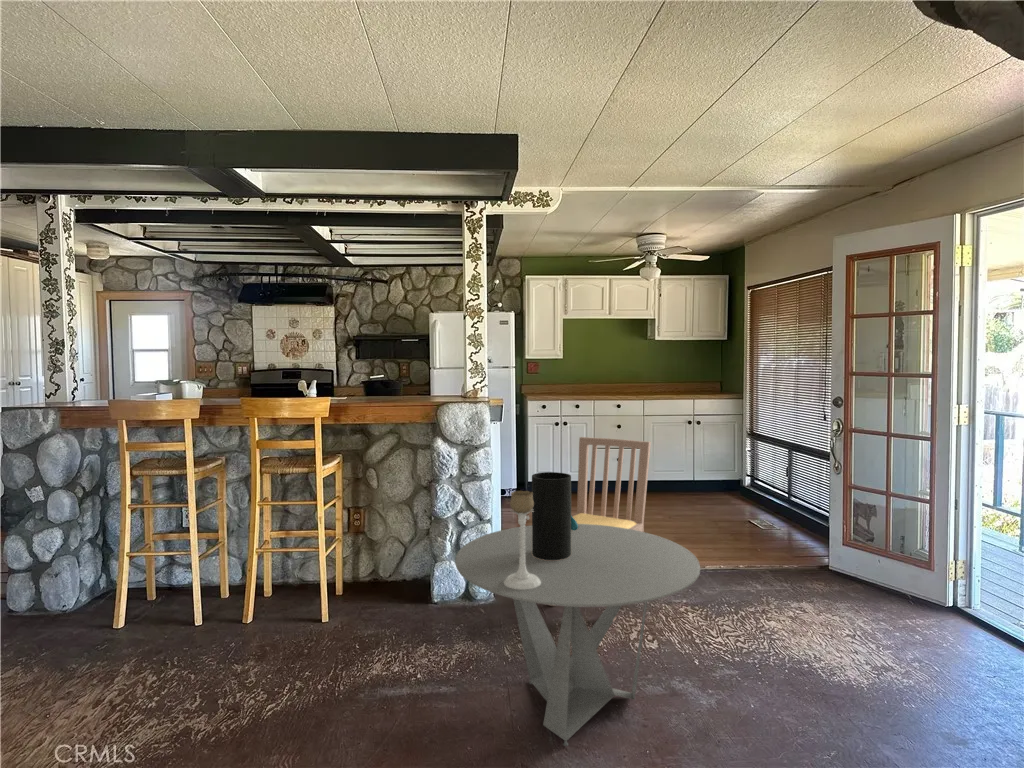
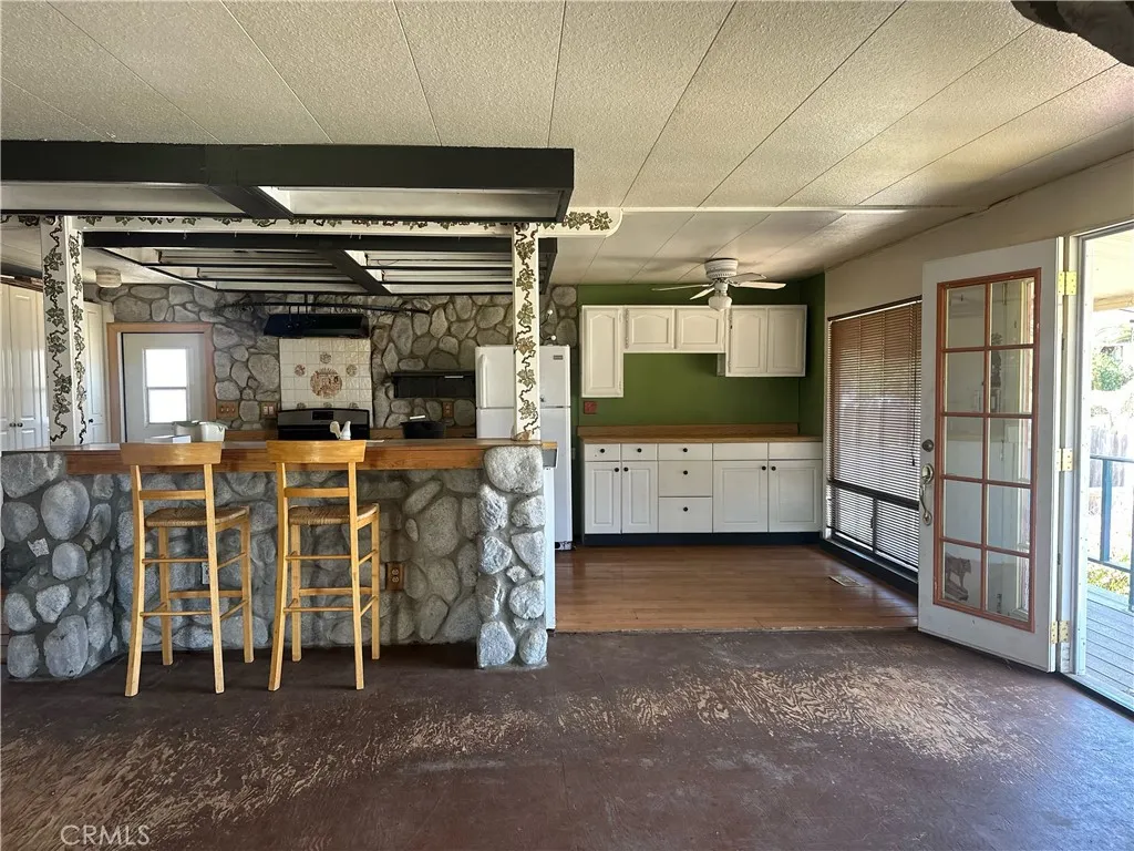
- dining chair (598, 521)
- vase (552, 513)
- coffee table (575, 631)
- candle holder (522, 537)
